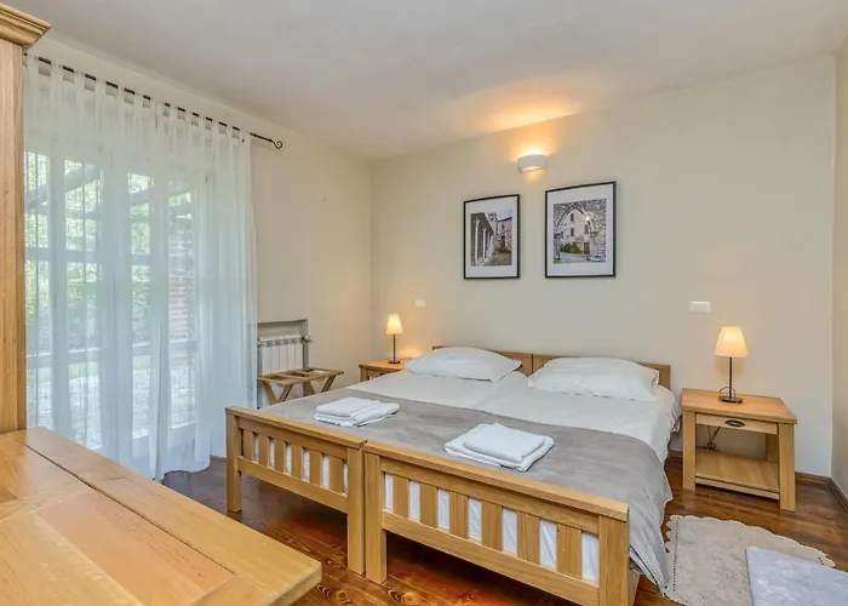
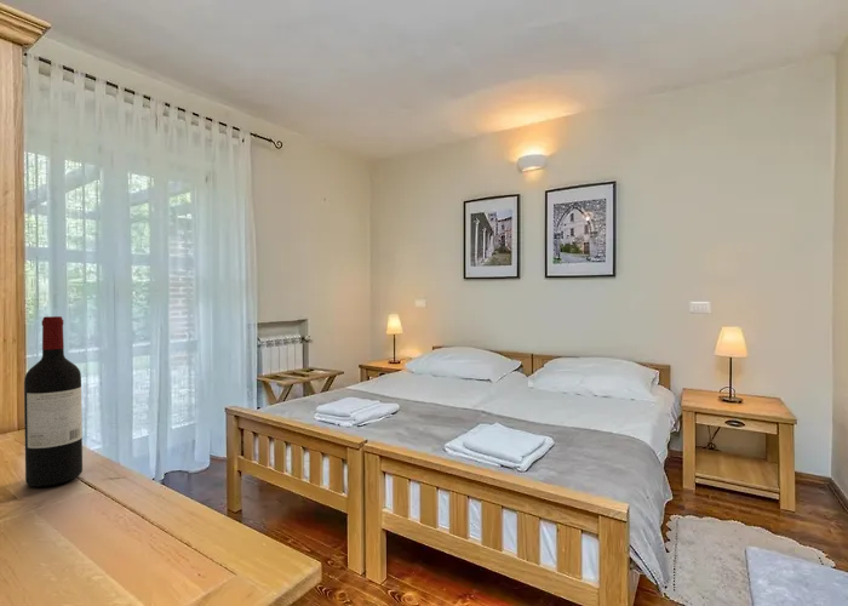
+ wine bottle (53, 398)
